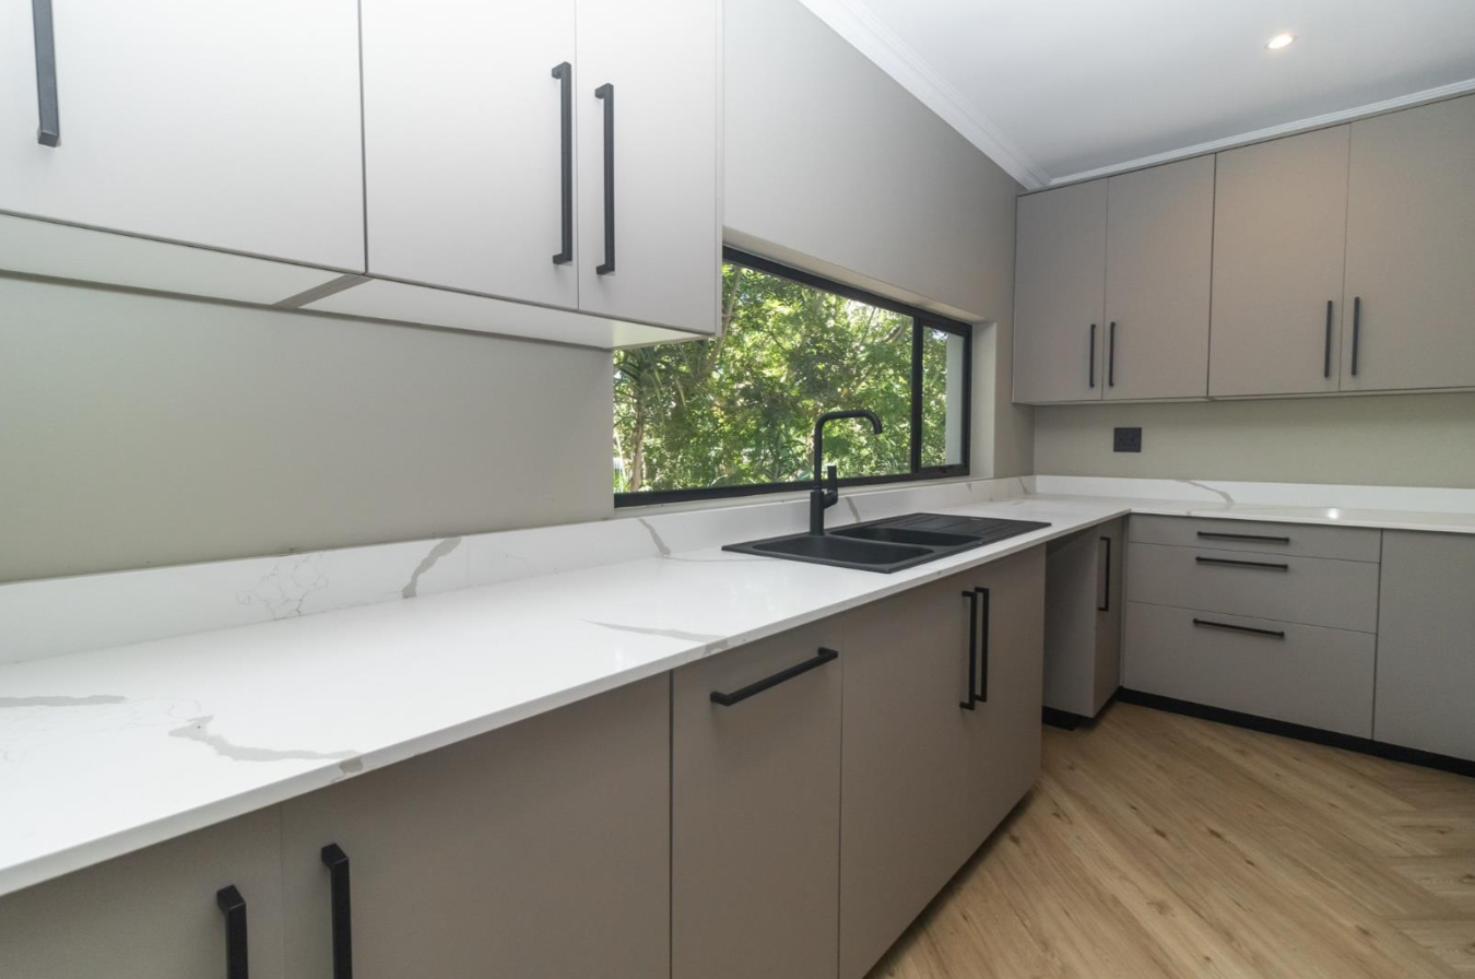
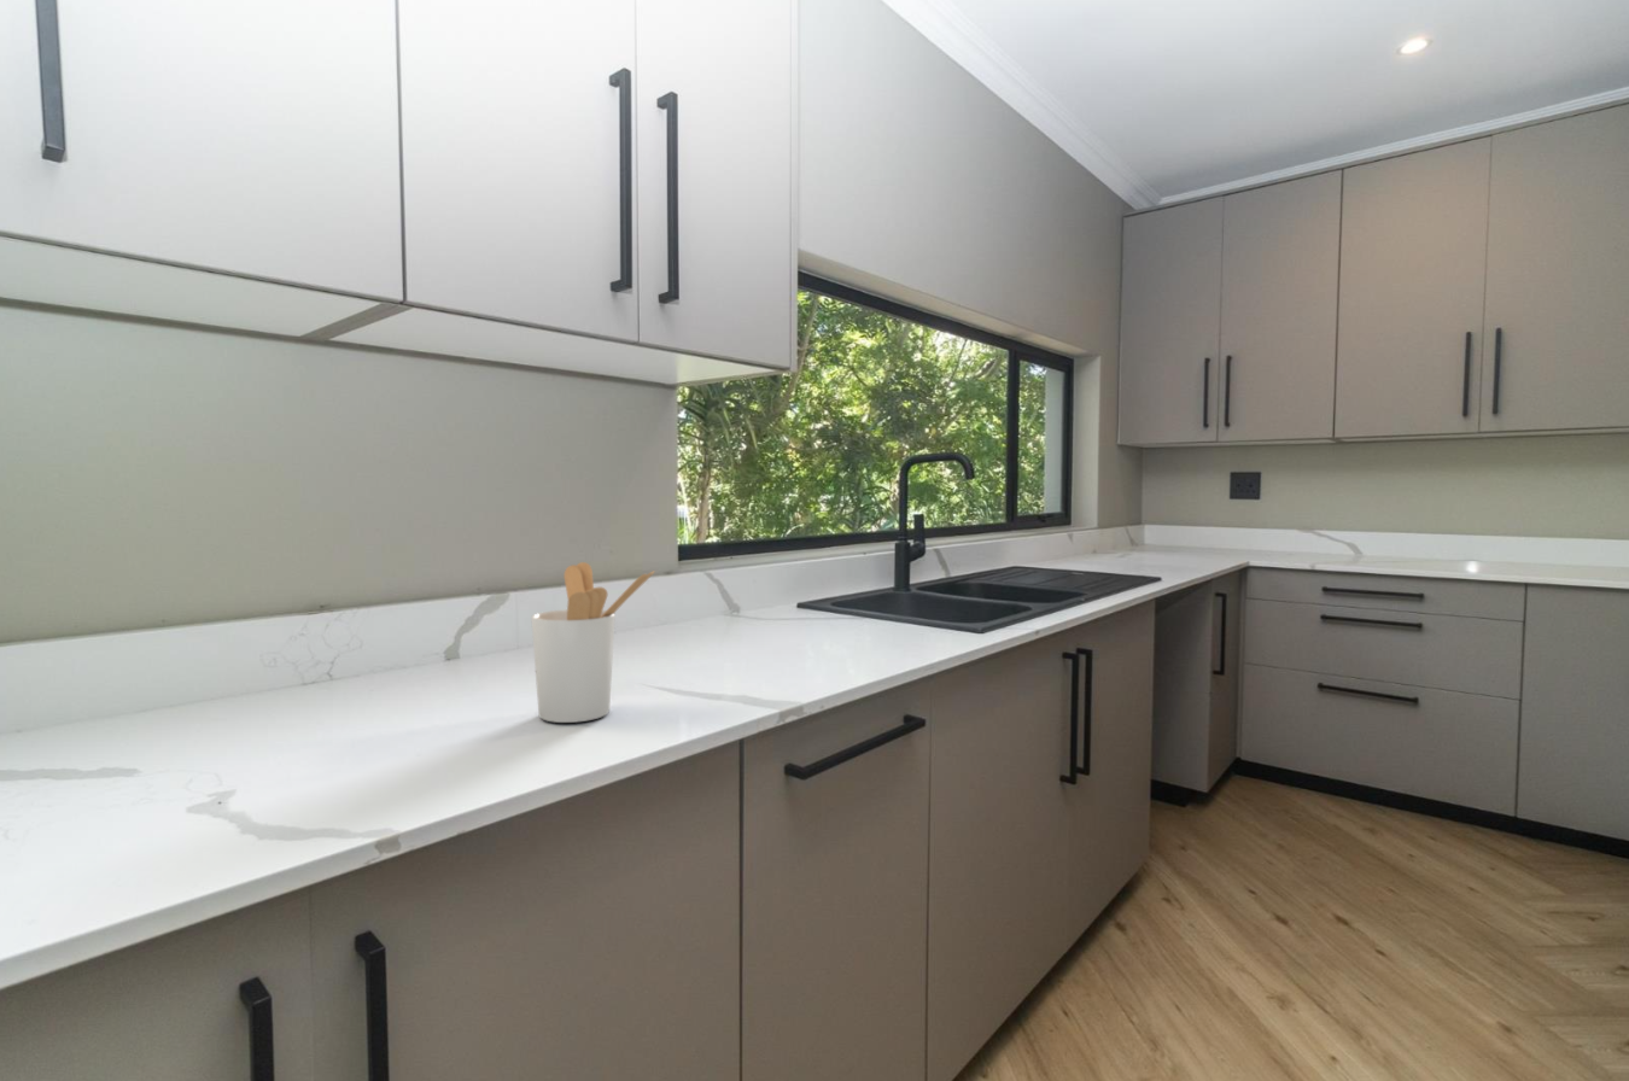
+ utensil holder (596, 638)
